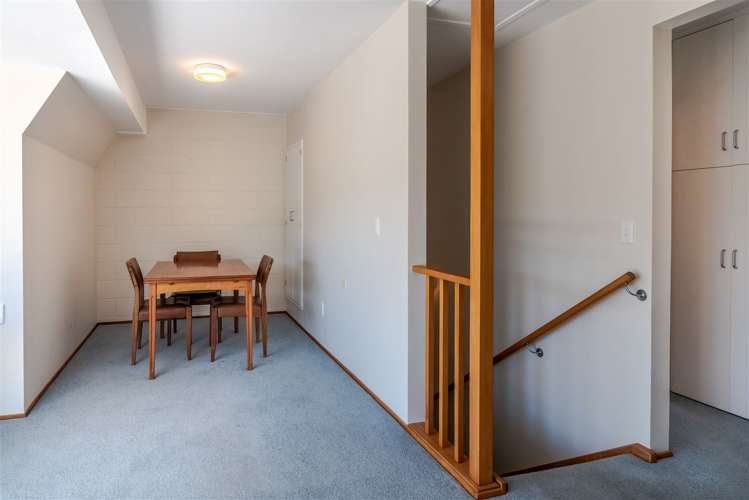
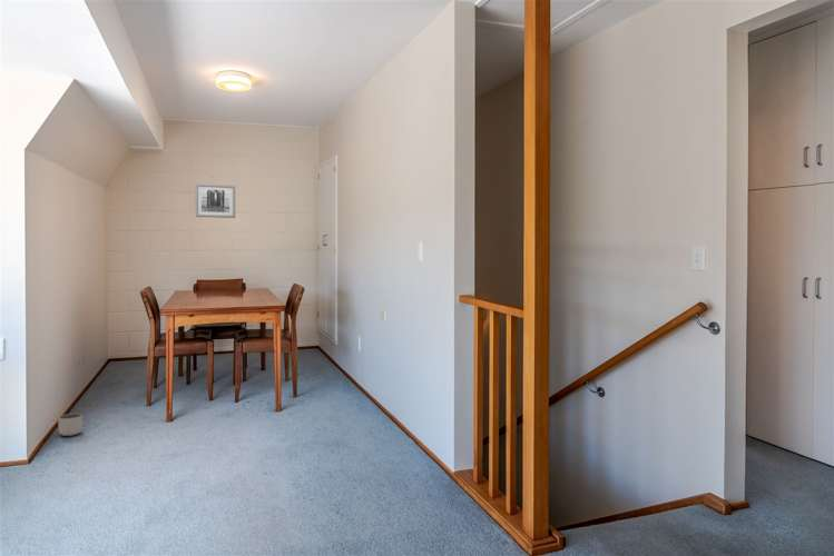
+ planter (70, 425)
+ wall art (215, 200)
